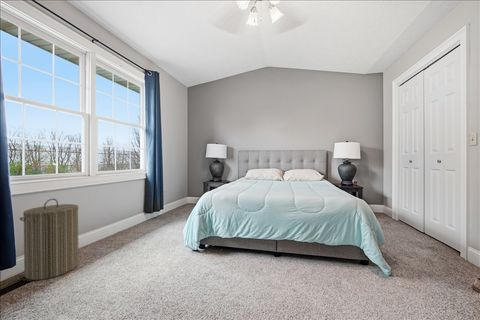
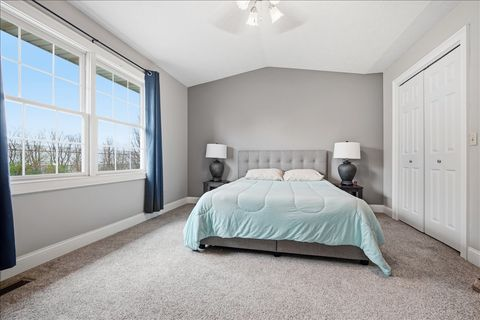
- laundry hamper (52, 233)
